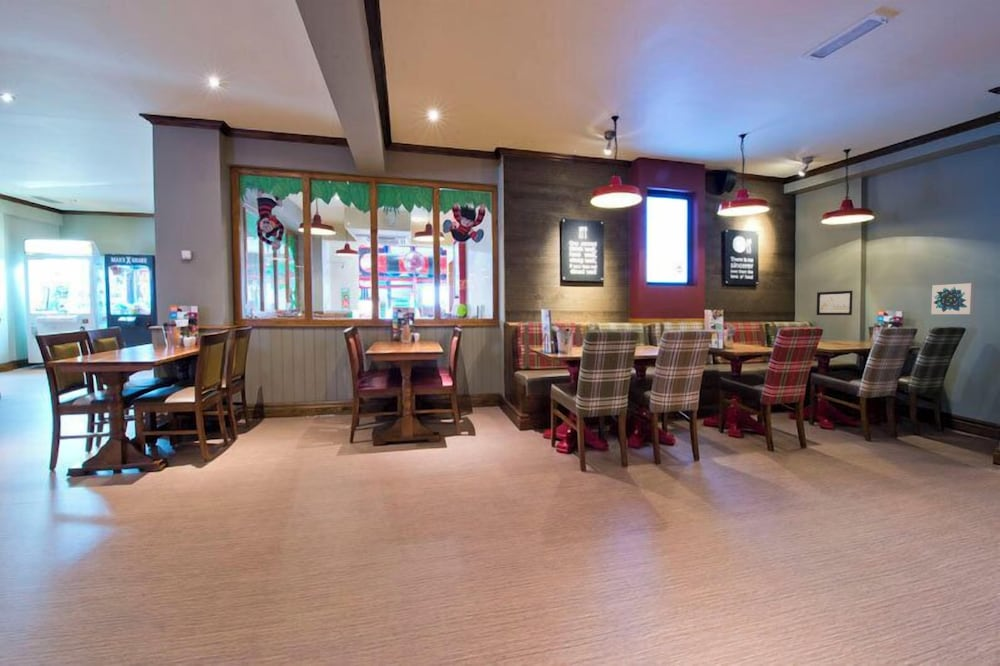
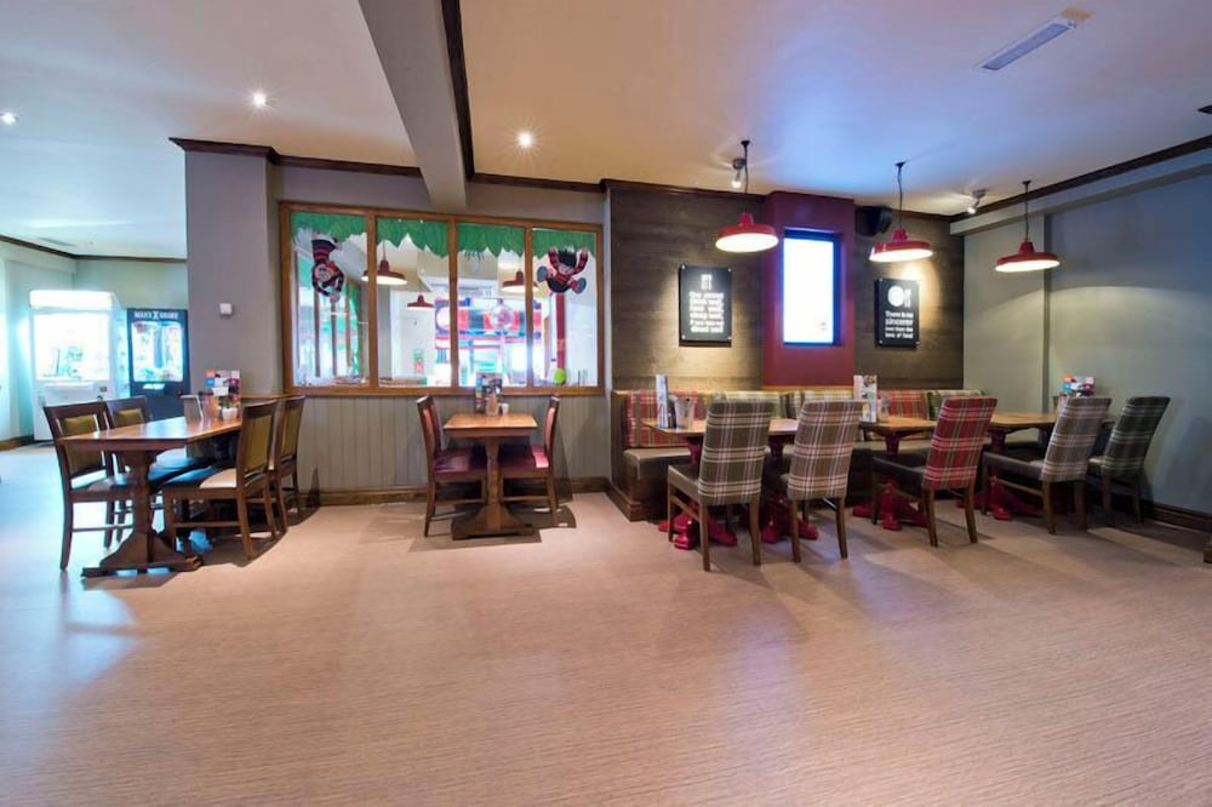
- wall art (951, 299)
- wall art (833, 303)
